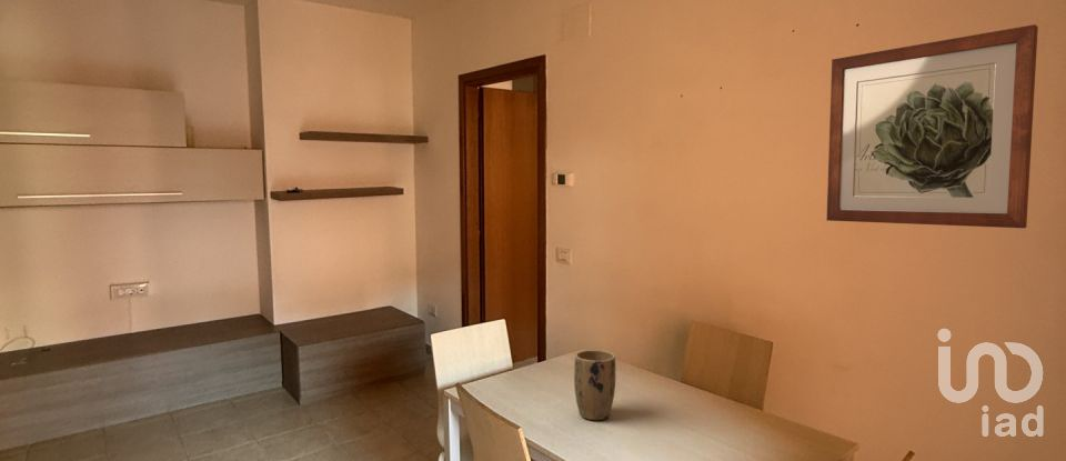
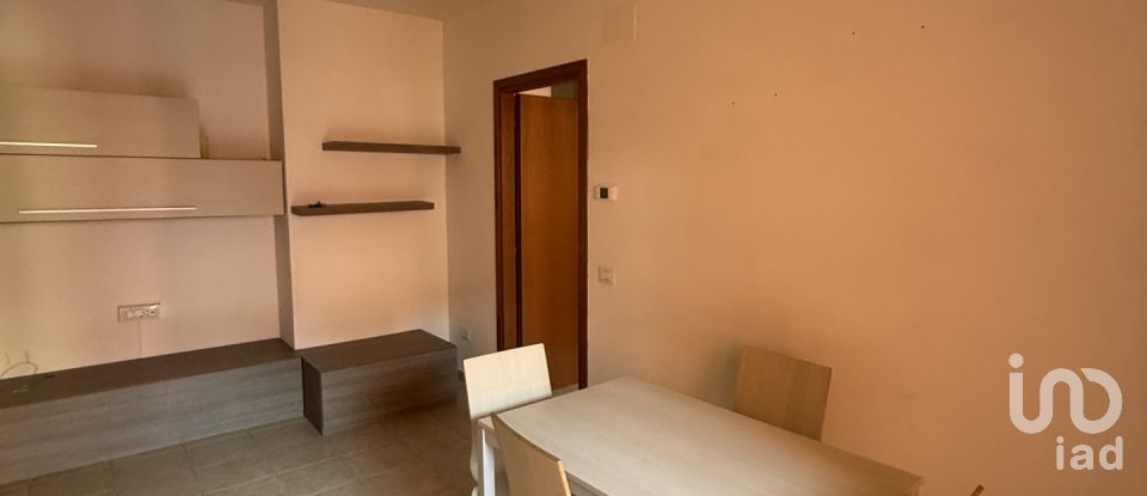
- plant pot (594, 384)
- wall art (919, 134)
